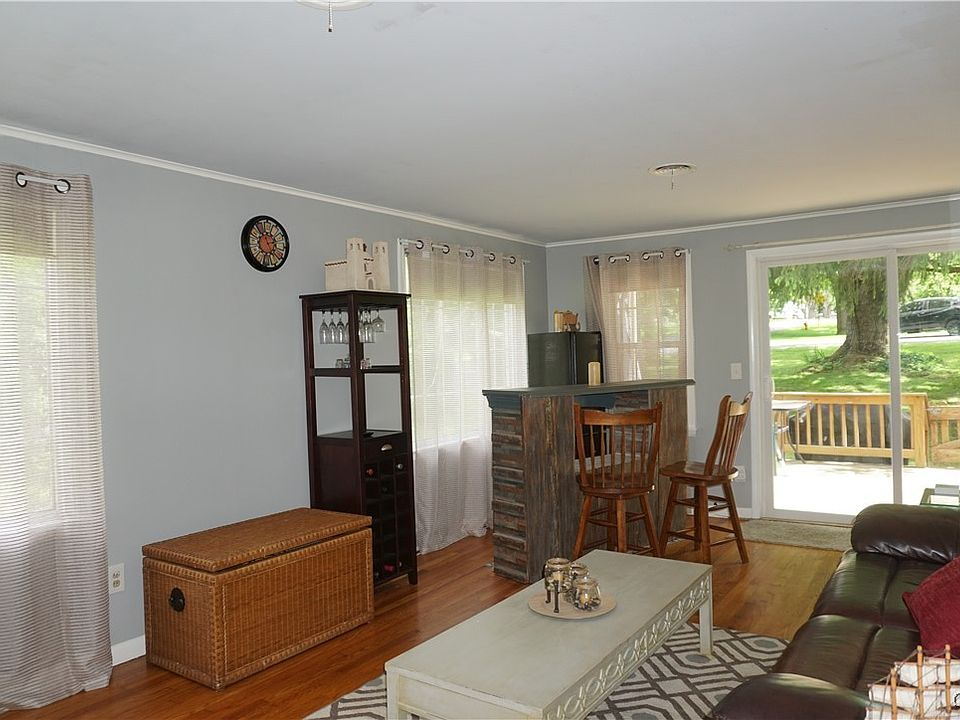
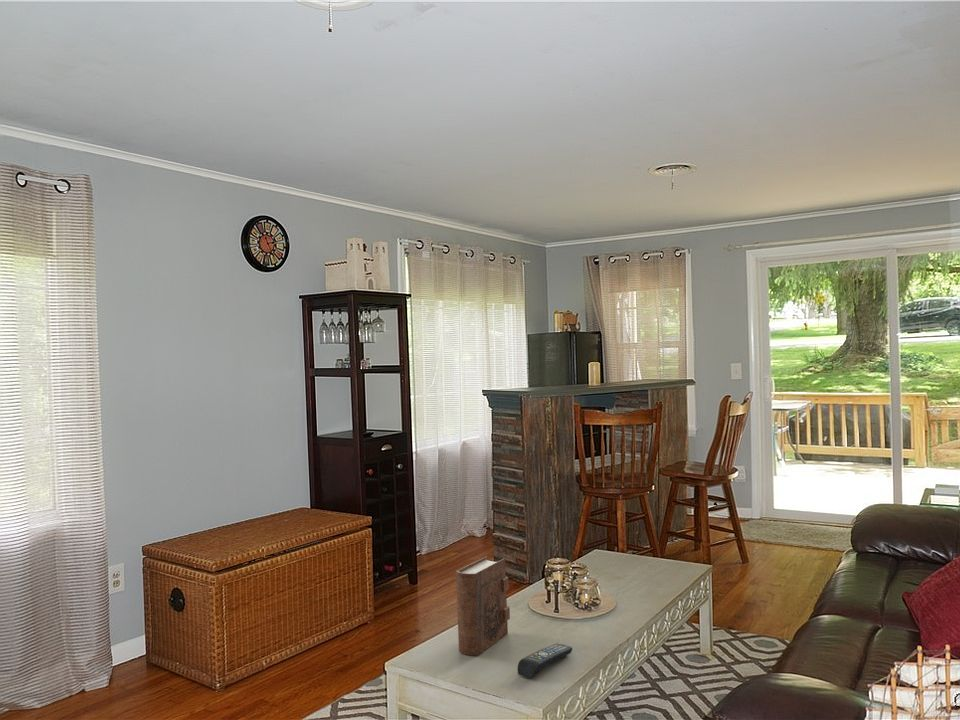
+ remote control (545, 657)
+ book (482, 603)
